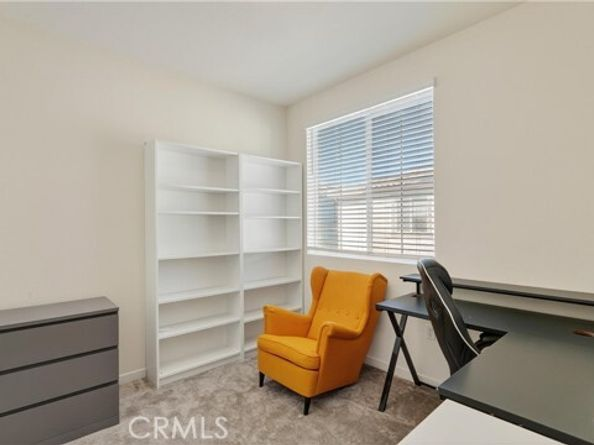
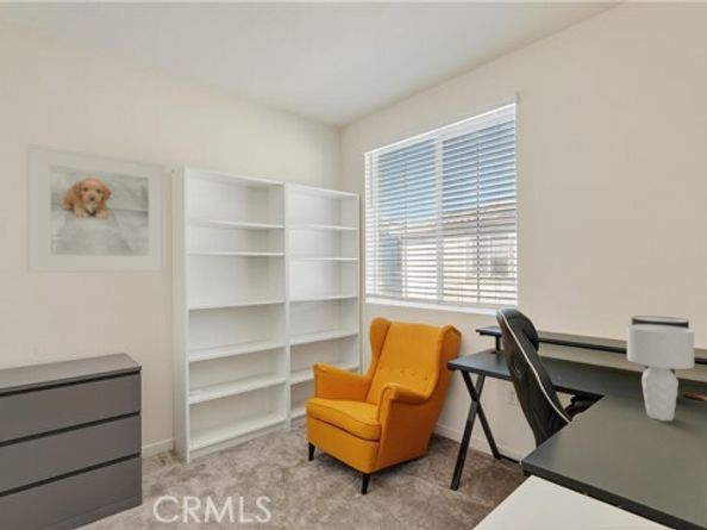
+ table lamp (659, 363)
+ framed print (102, 213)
